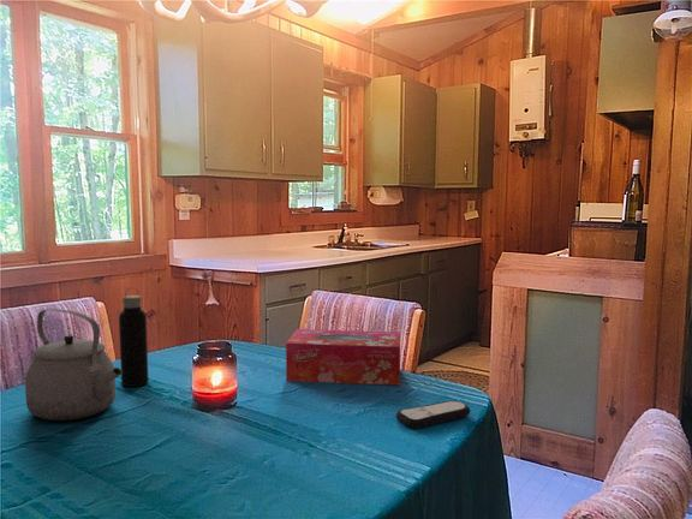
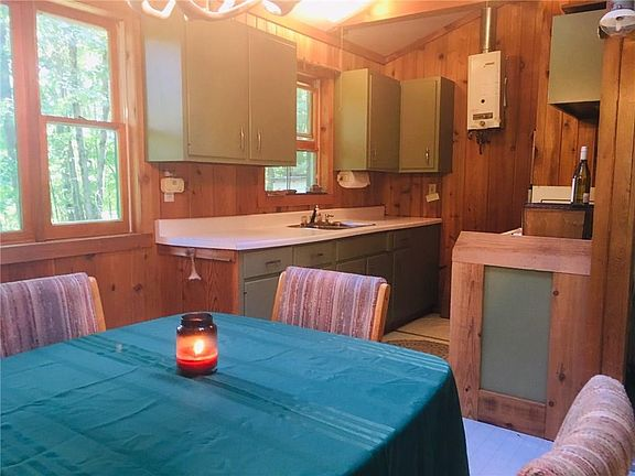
- tissue box (345, 356)
- tea kettle (78, 363)
- remote control (434, 413)
- water bottle (133, 335)
